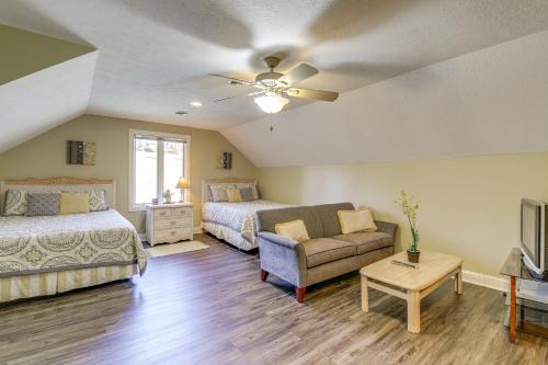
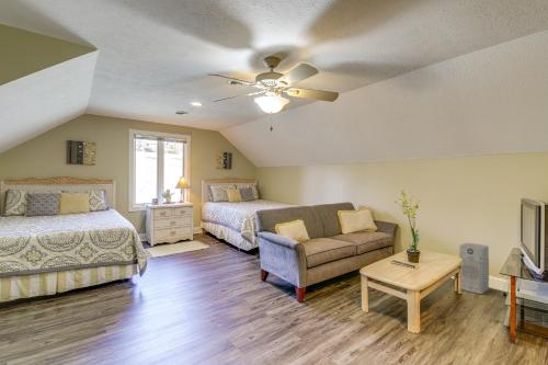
+ air purifier (473, 266)
